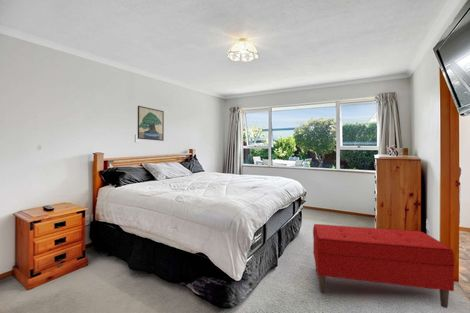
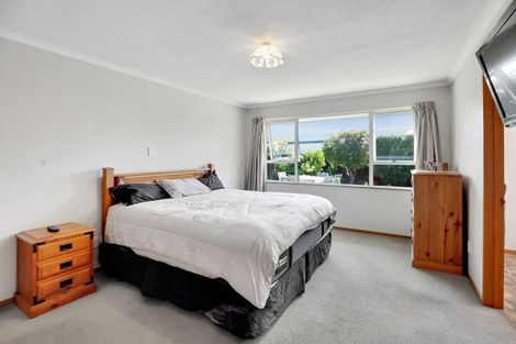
- bench (372, 260)
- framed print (151, 124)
